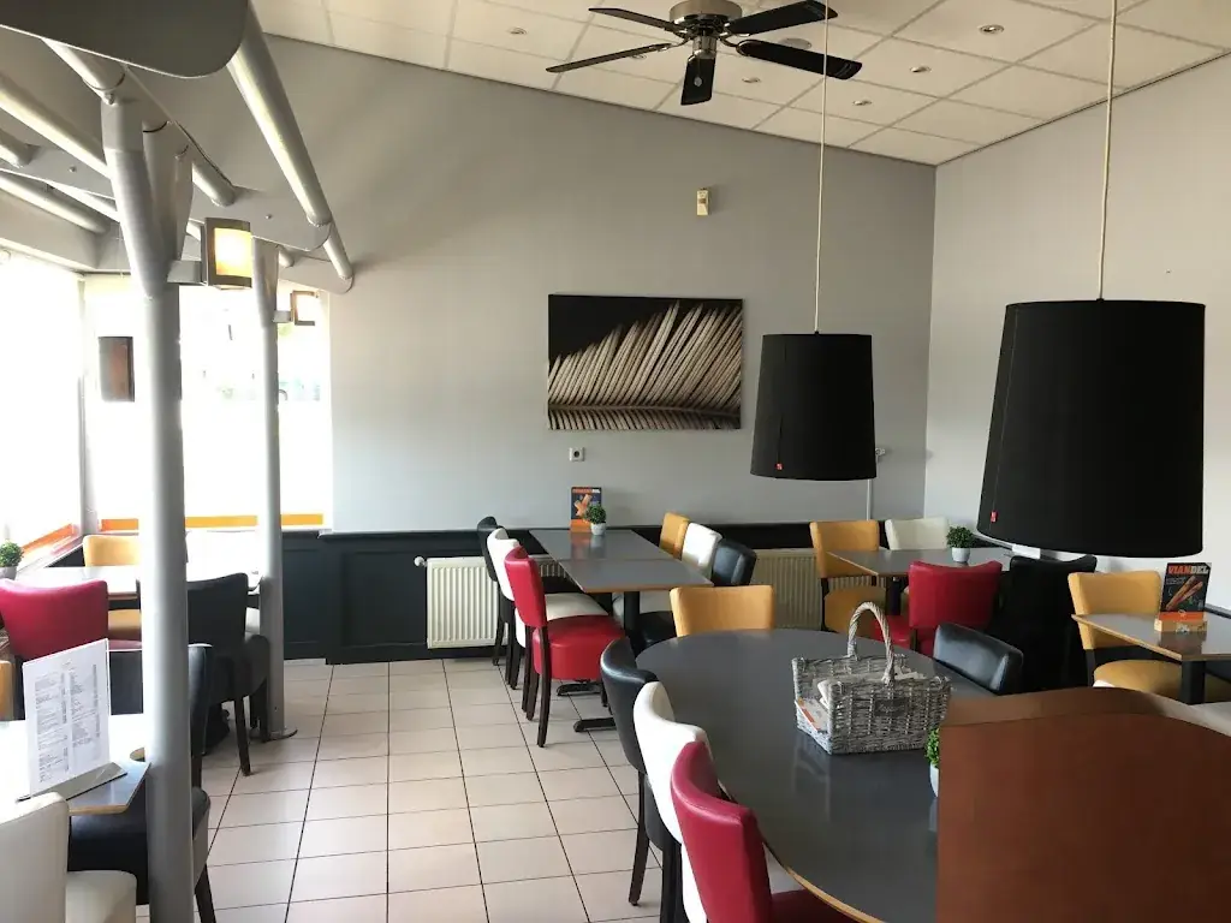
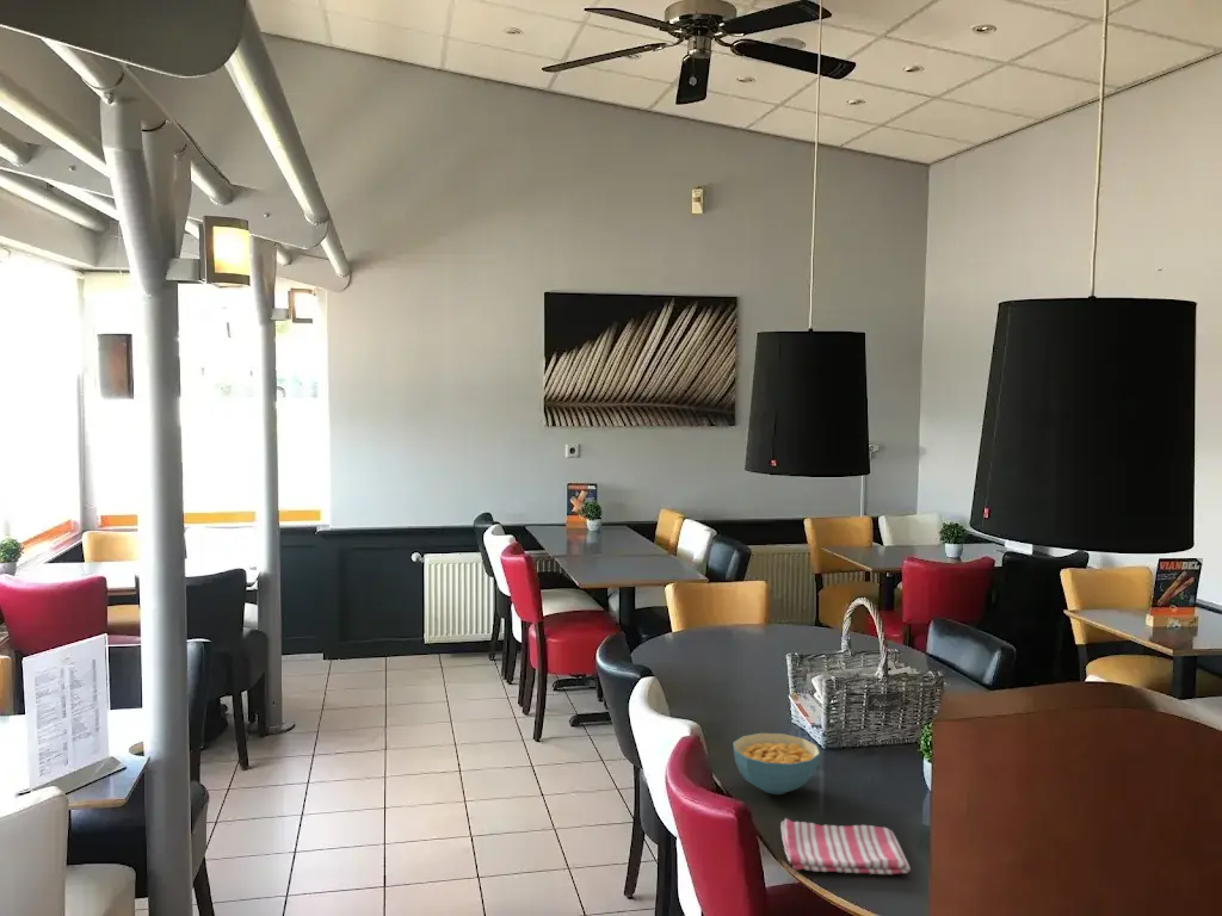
+ dish towel (843, 846)
+ cereal bowl (774, 768)
